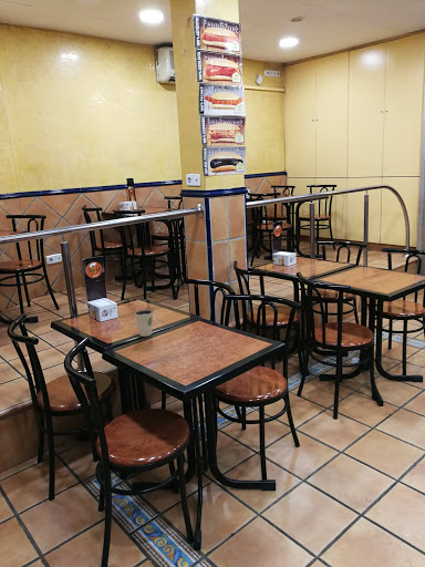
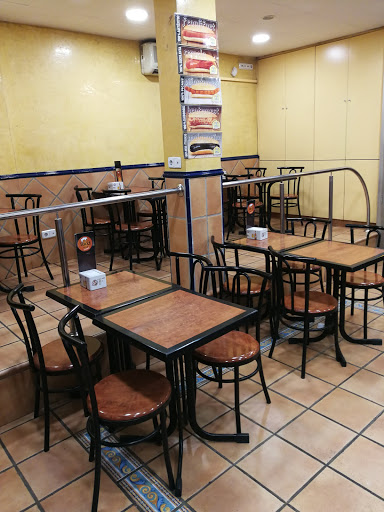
- dixie cup (144, 323)
